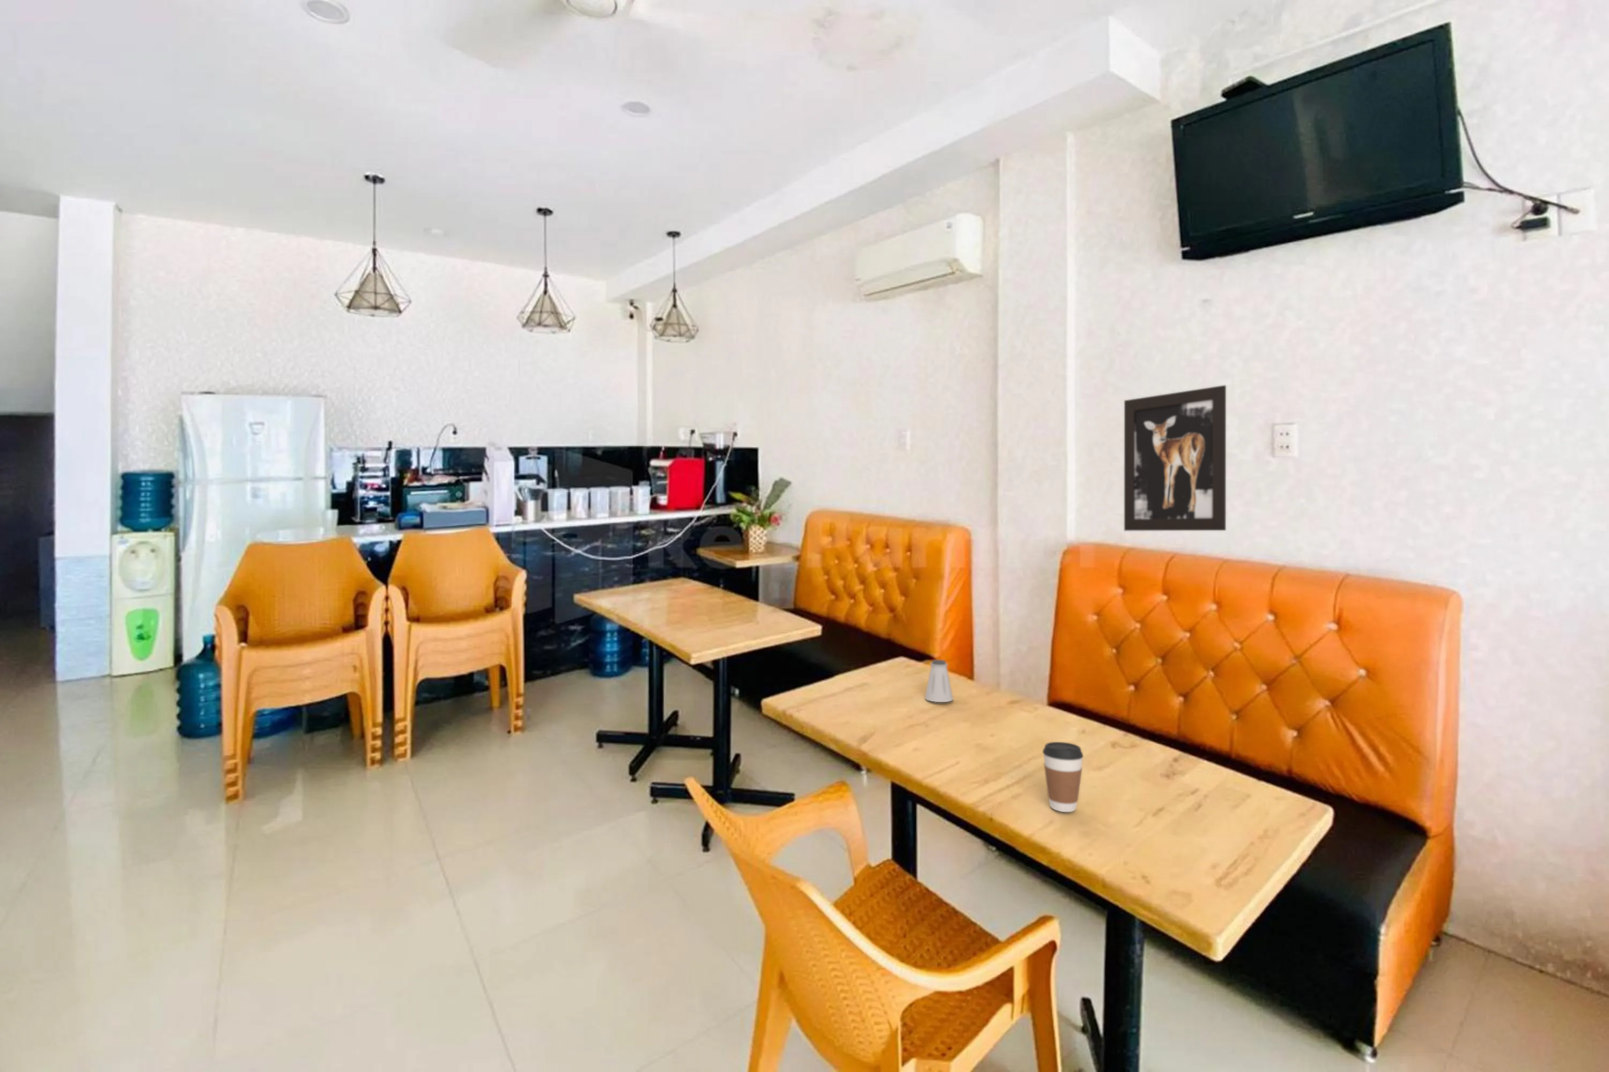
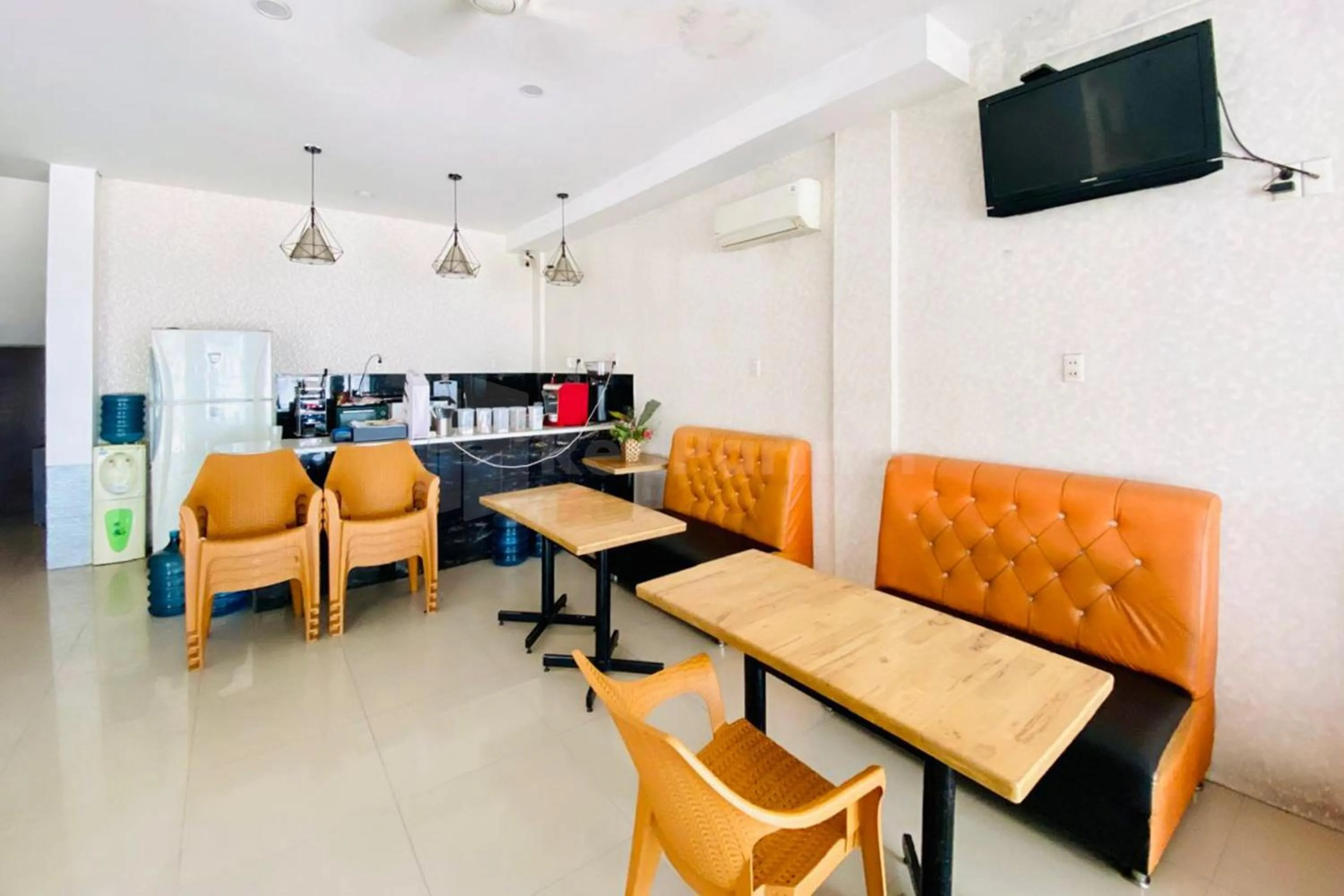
- saltshaker (939, 680)
- wall art (1172, 462)
- coffee cup (1062, 776)
